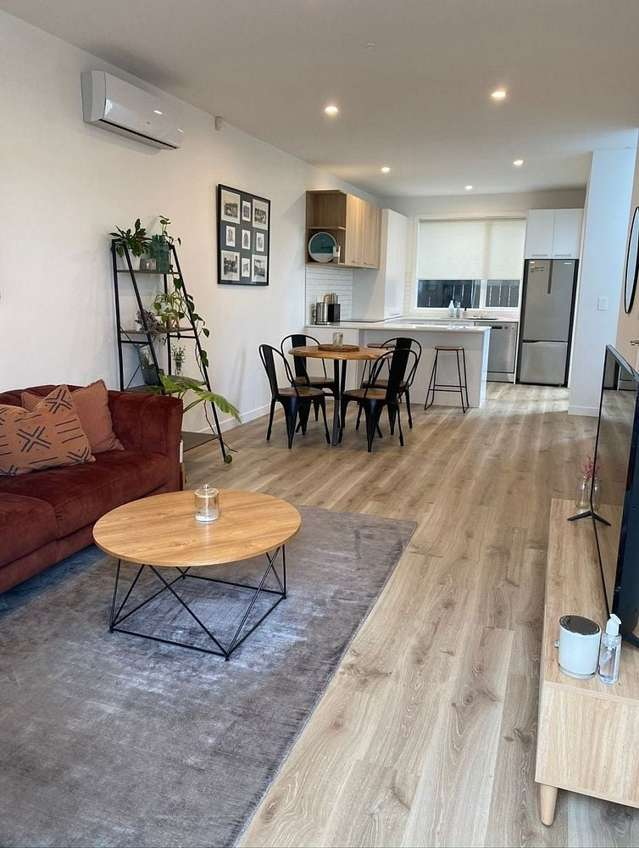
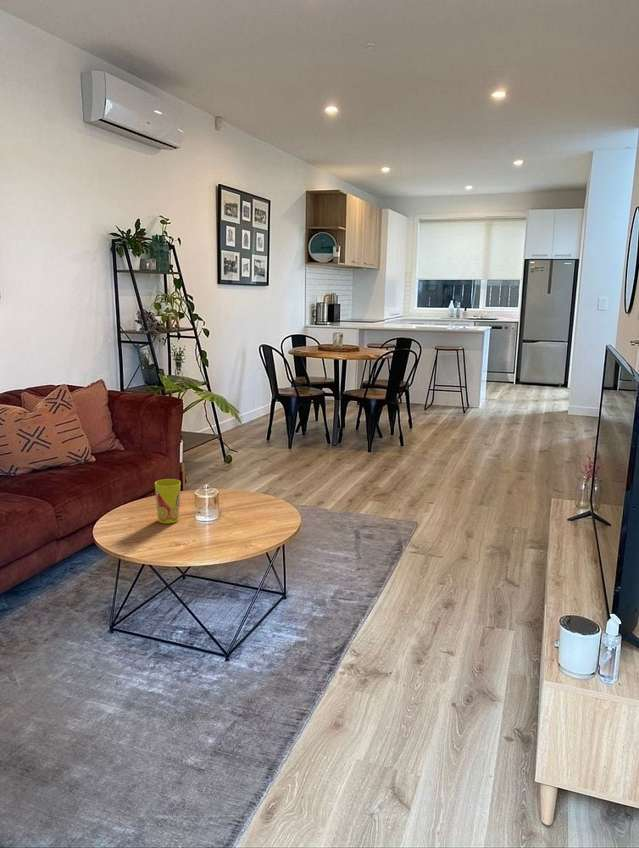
+ cup (168, 501)
